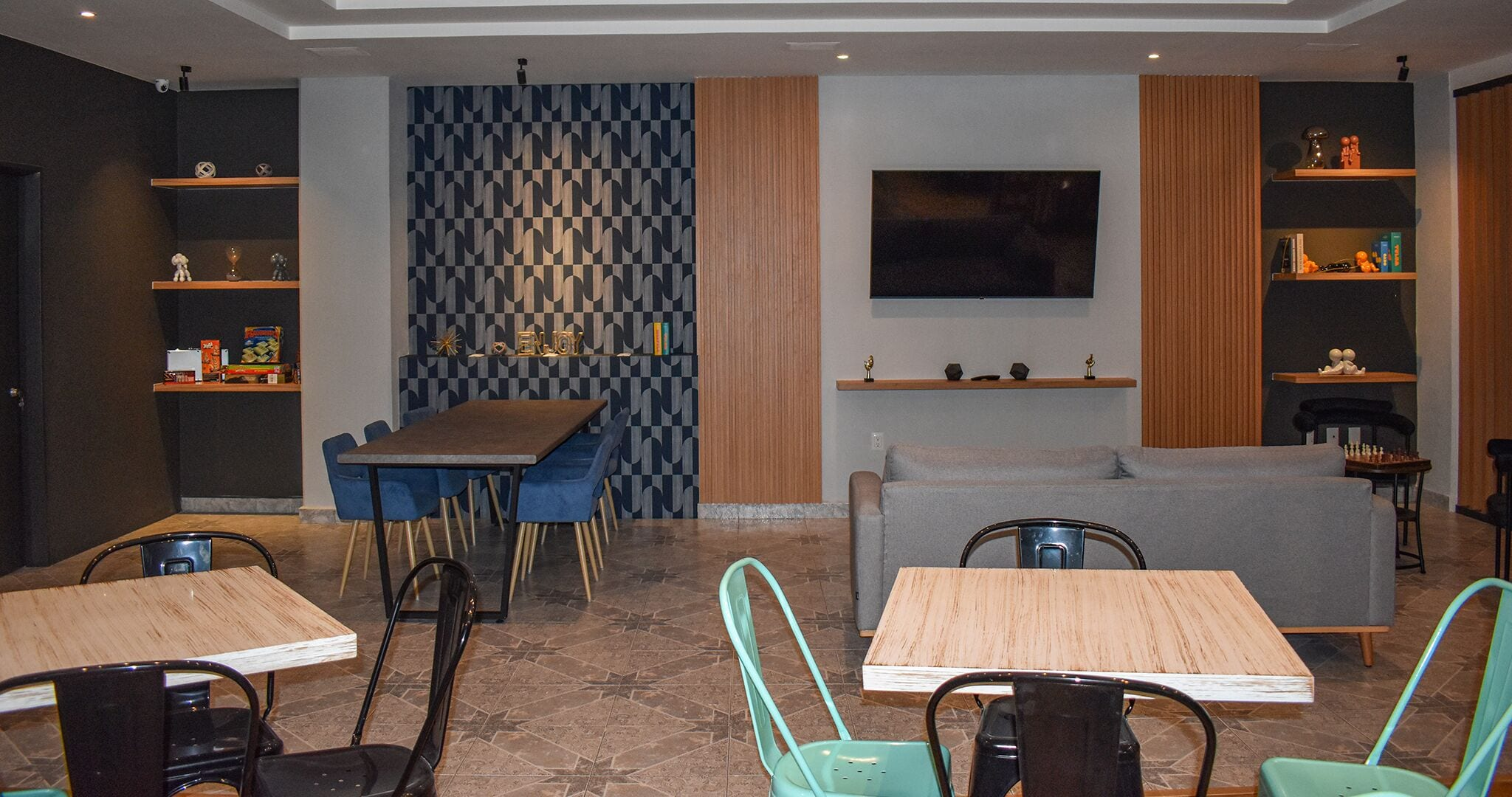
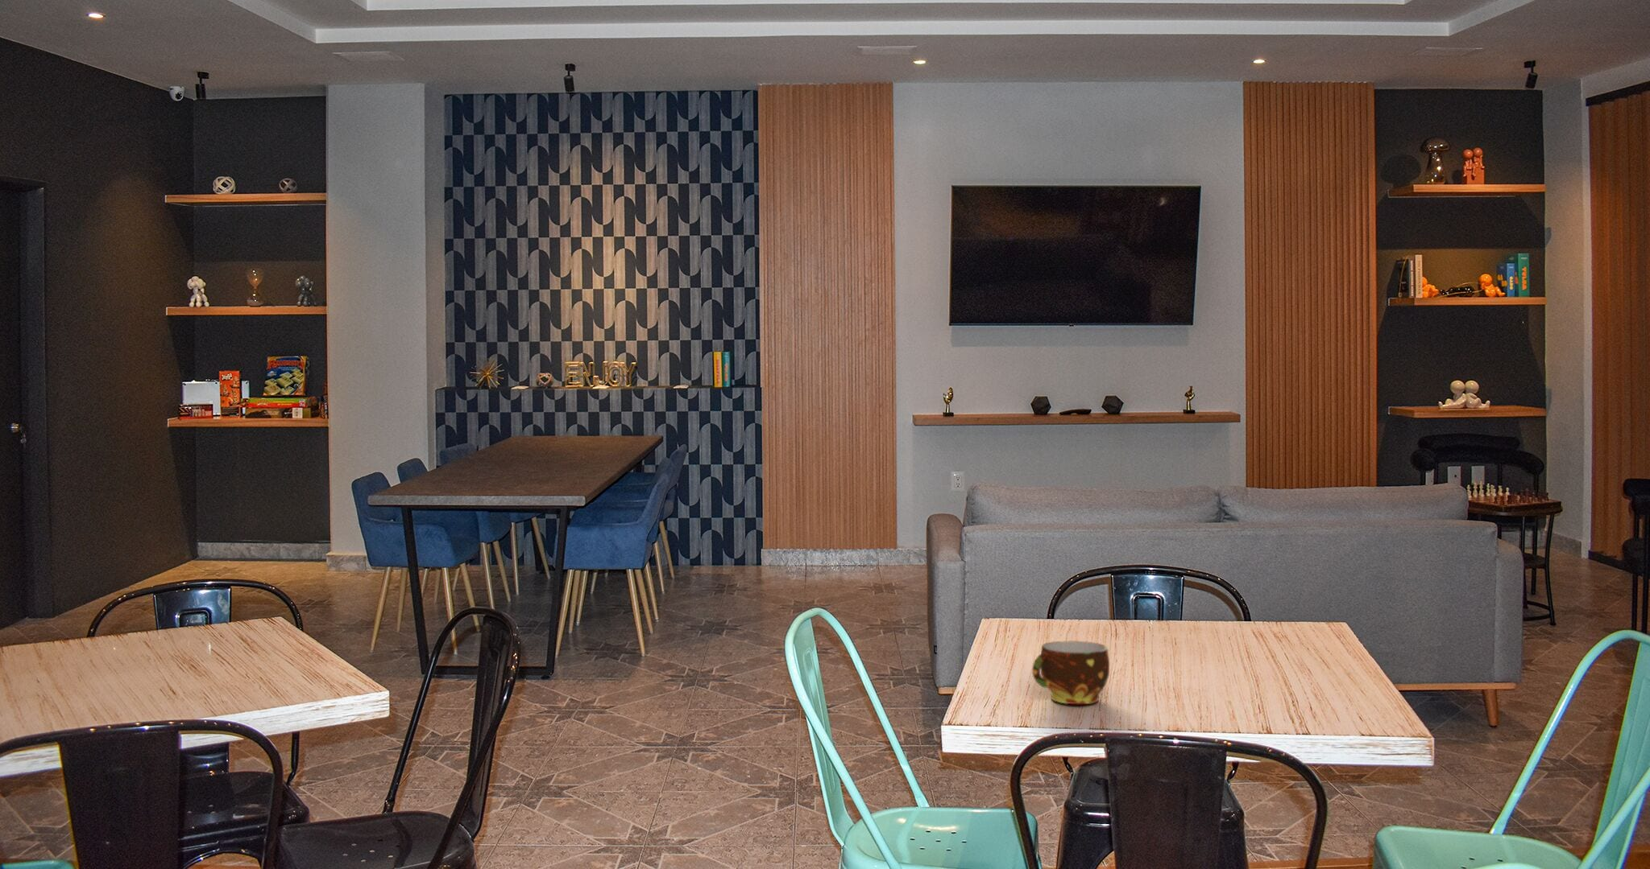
+ cup (1073, 674)
